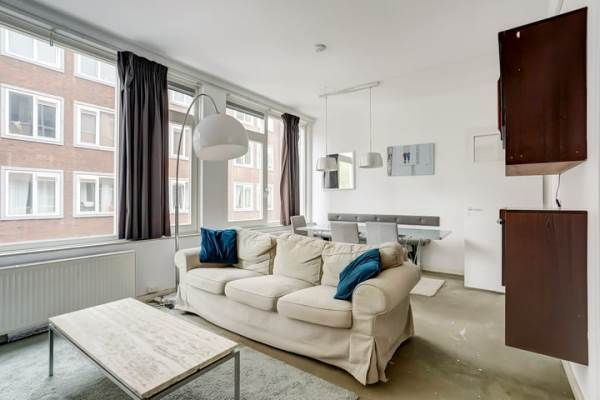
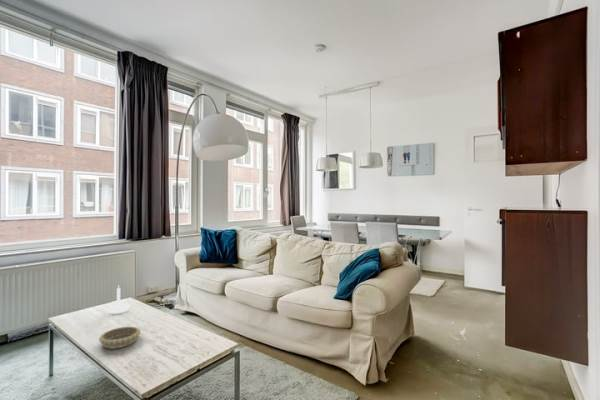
+ decorative bowl (120, 338)
+ candle holder (118, 297)
